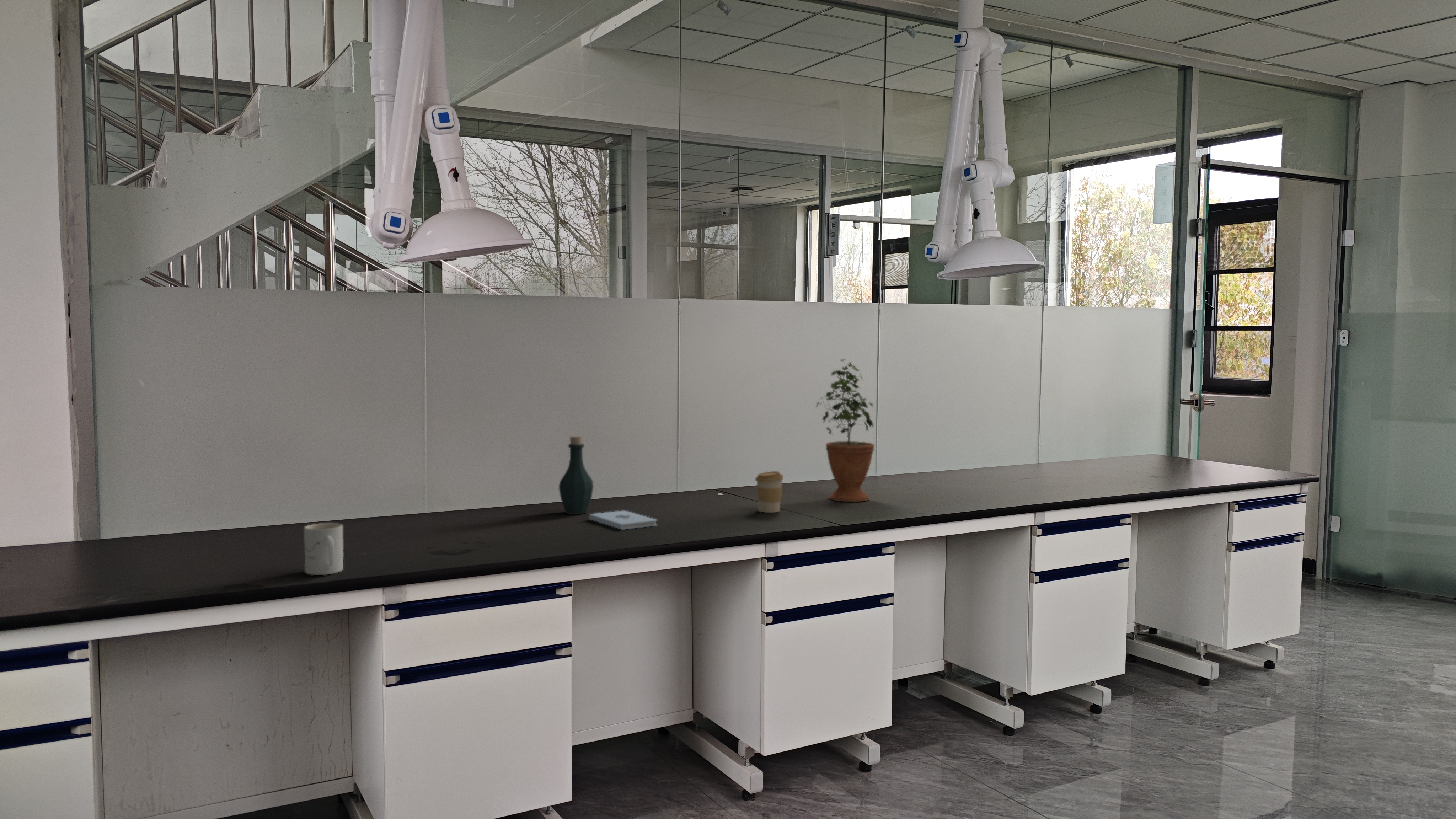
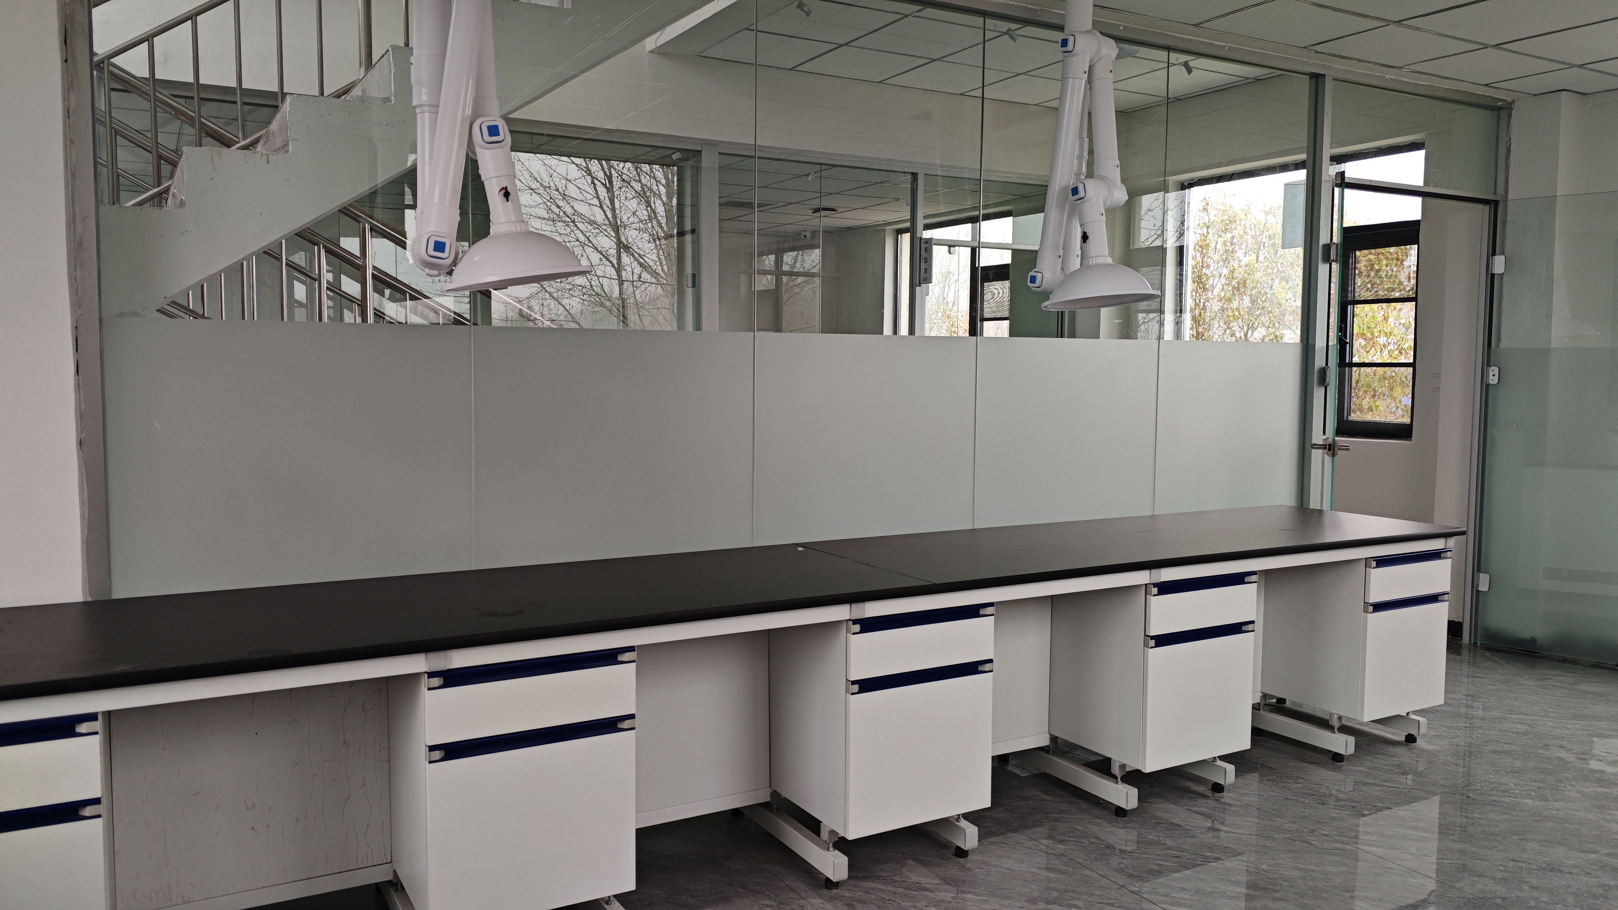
- notepad (623, 519)
- bottle (576, 474)
- coffee cup (769, 491)
- mug (326, 550)
- potted plant (844, 429)
